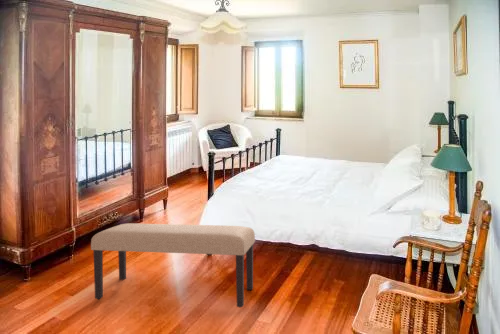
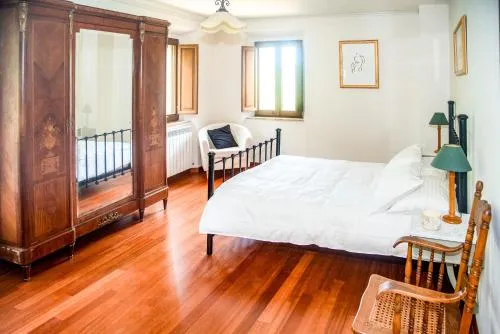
- bench (176, 252)
